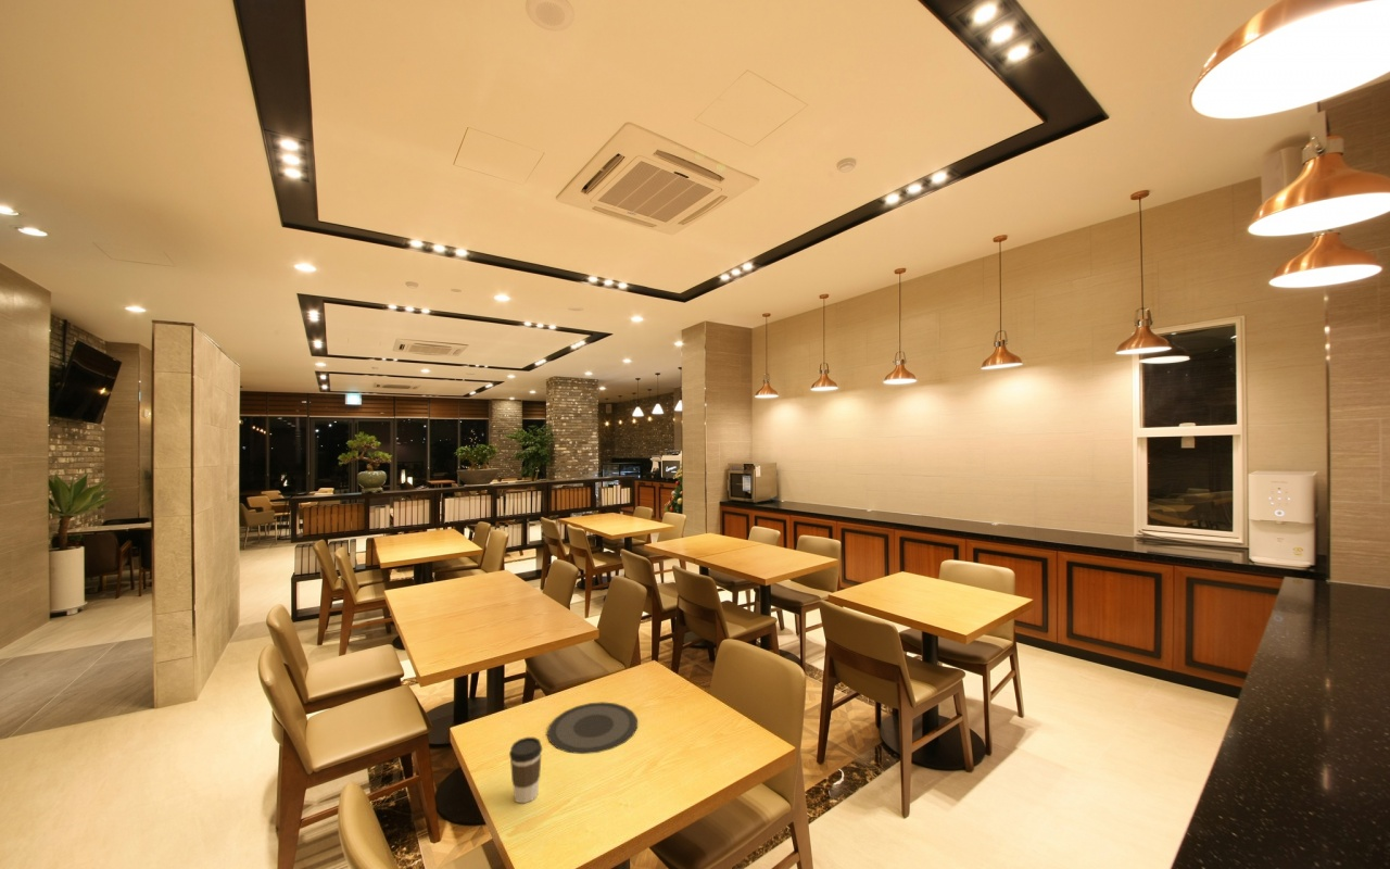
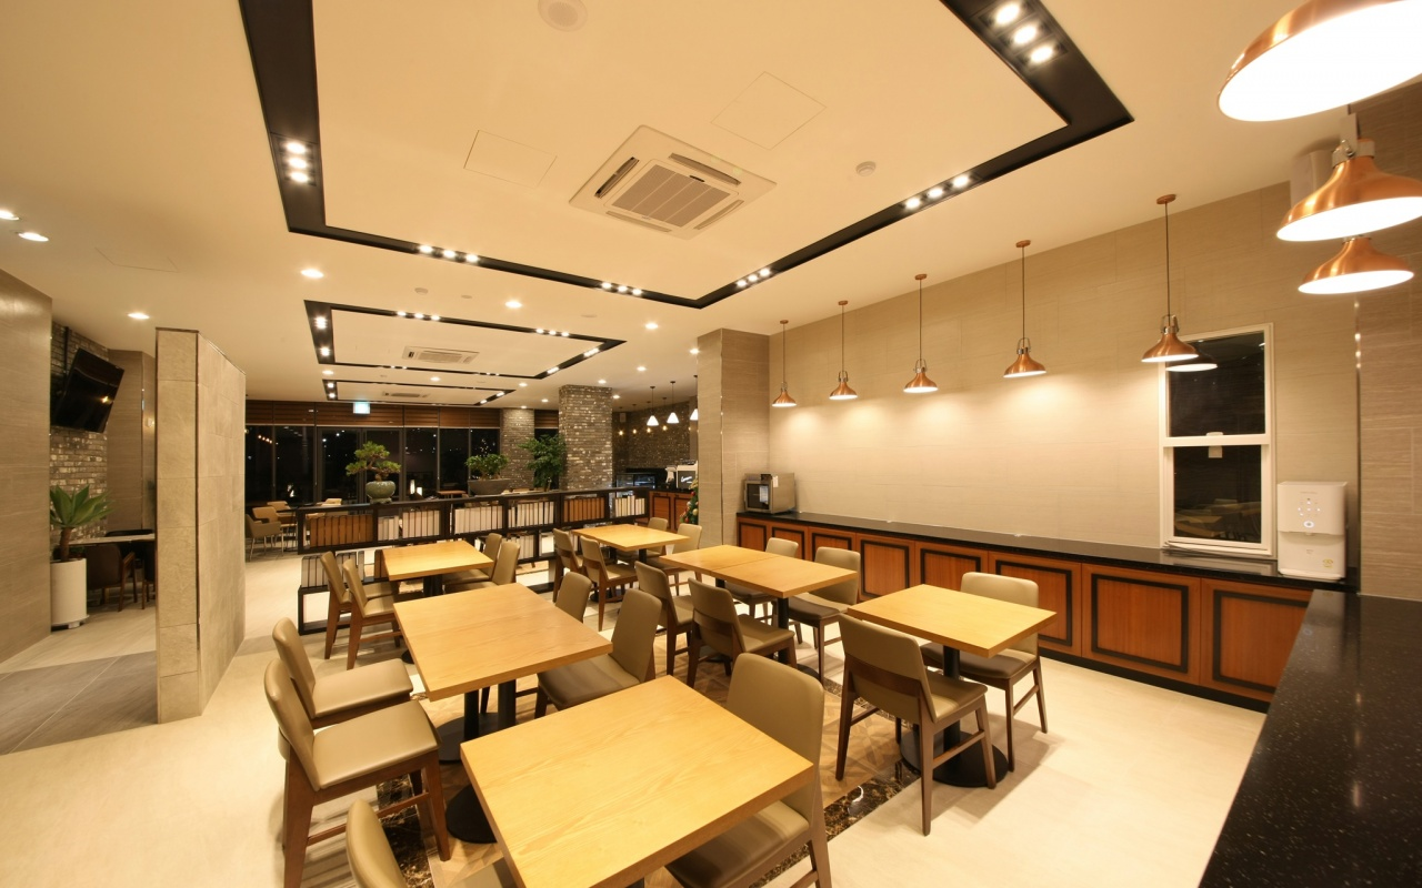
- coffee cup (526, 770)
- plate (593, 726)
